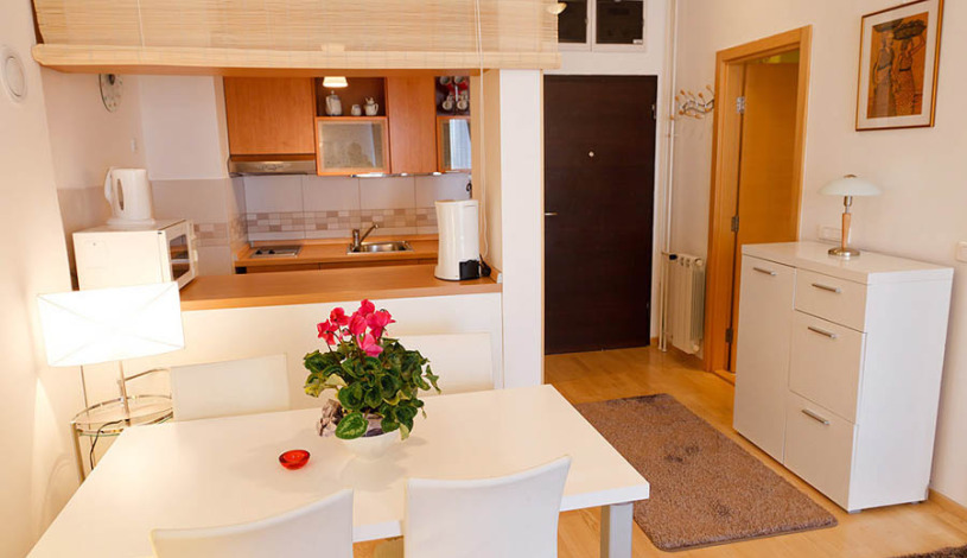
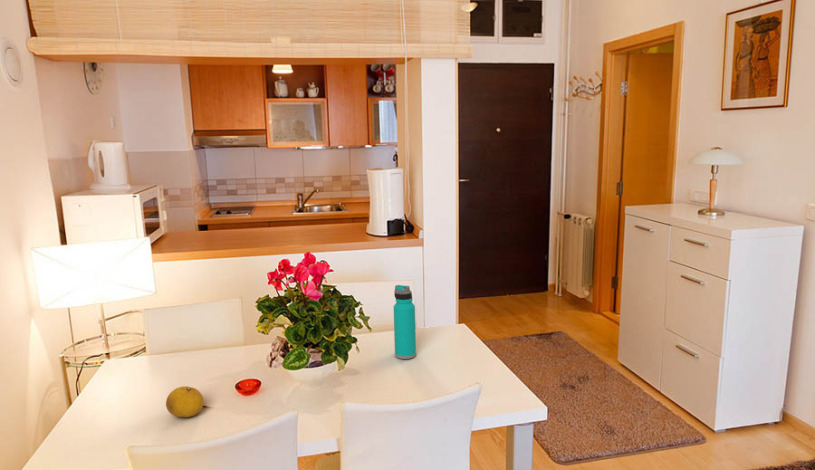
+ water bottle (404, 321)
+ fruit (185, 401)
